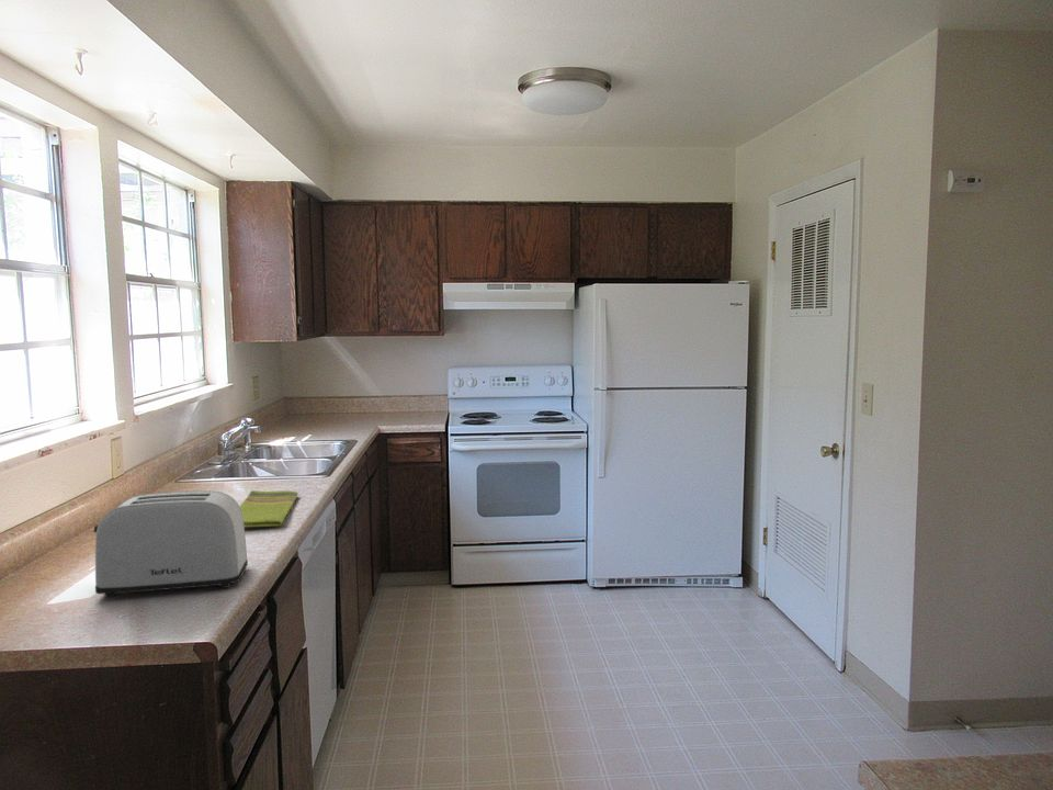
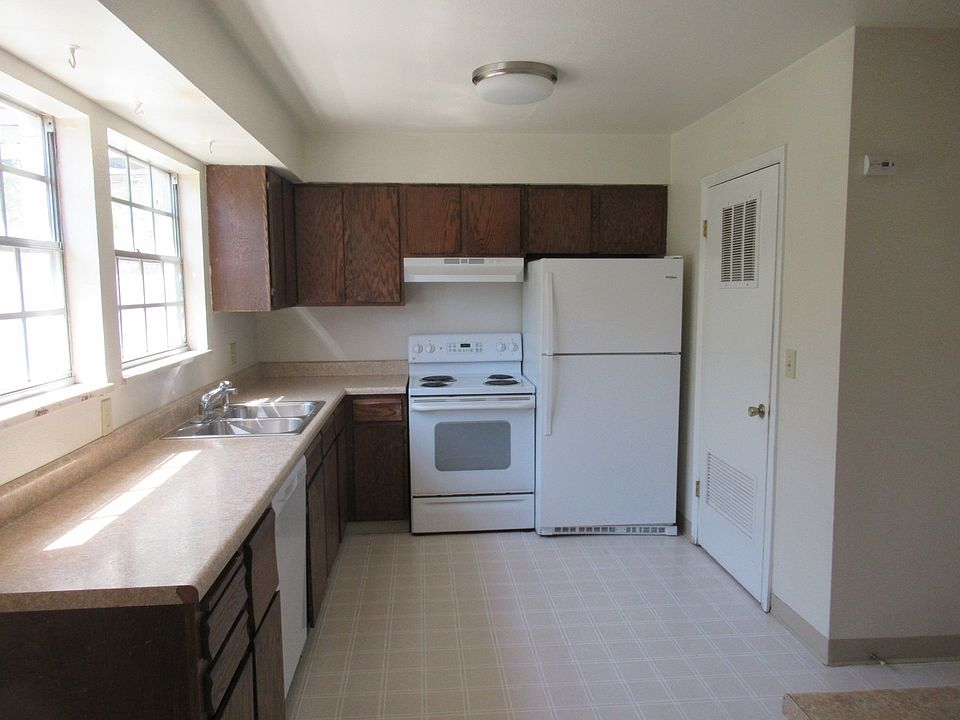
- dish towel (264, 507)
- toaster (170, 540)
